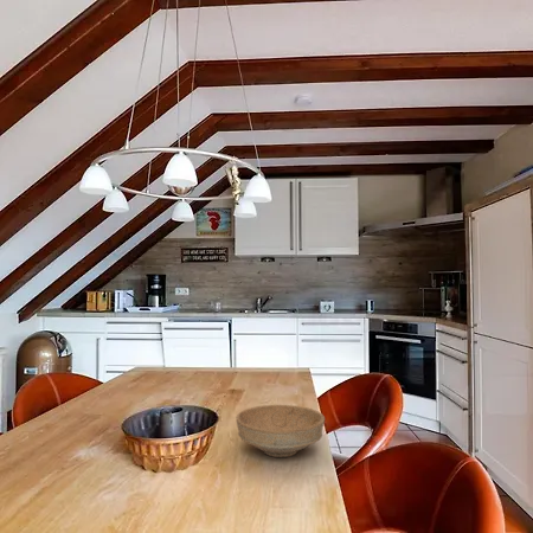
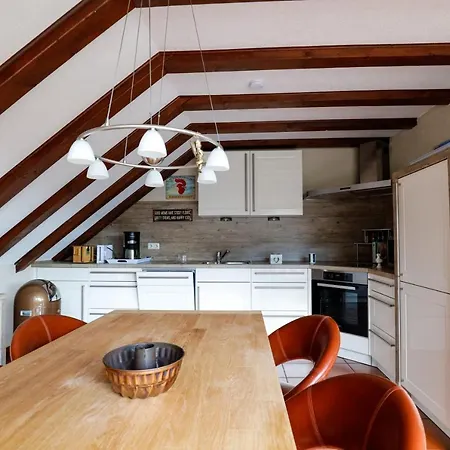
- bowl (280, 432)
